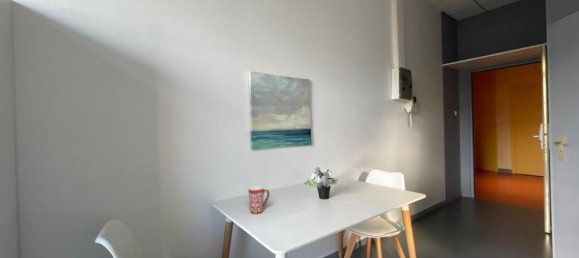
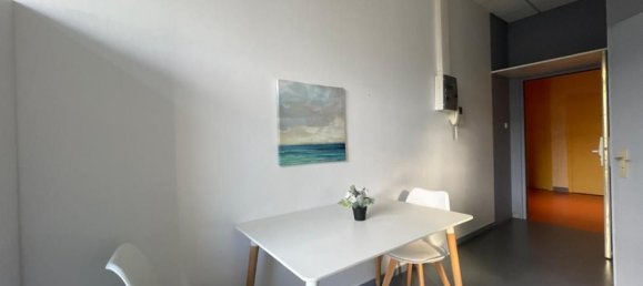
- mug (259, 199)
